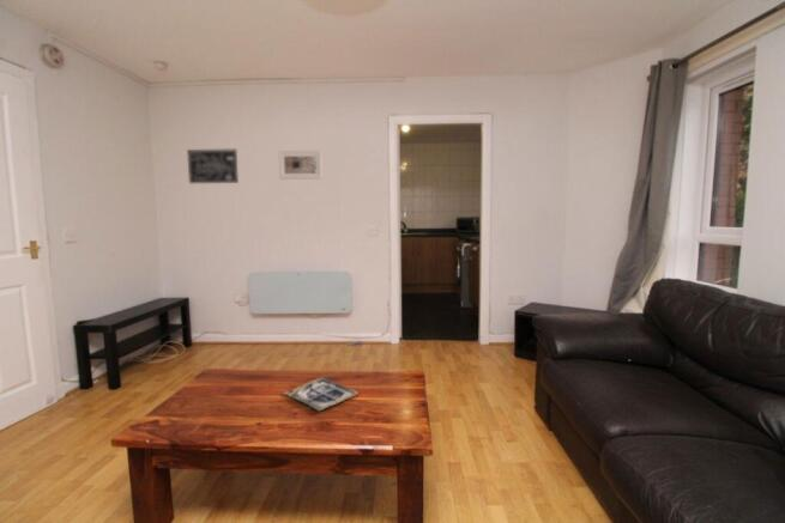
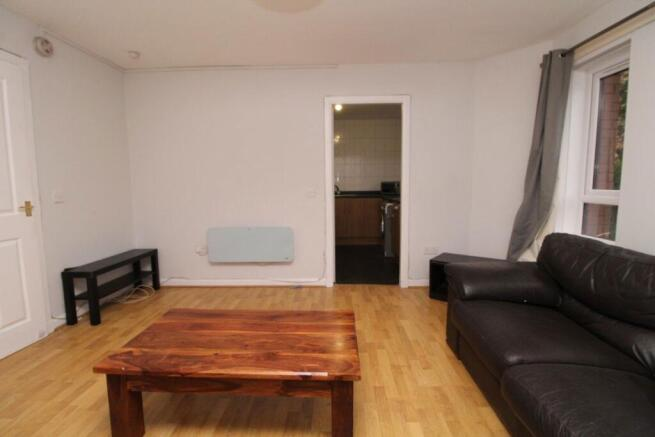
- magazine (320, 393)
- wall art (212, 166)
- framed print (300, 164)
